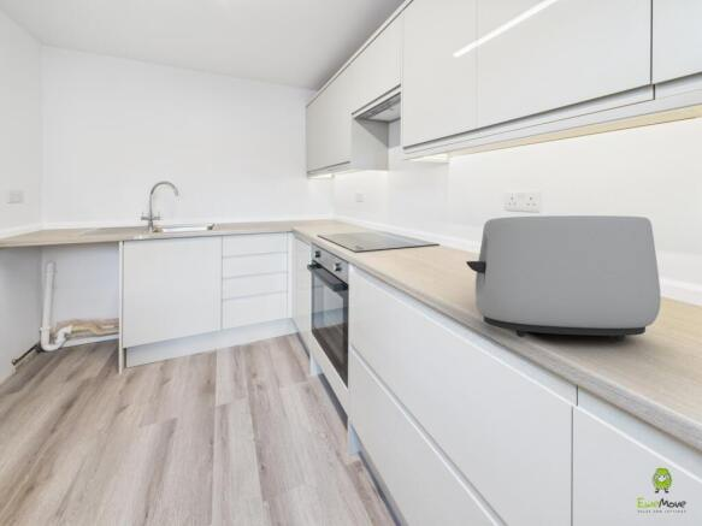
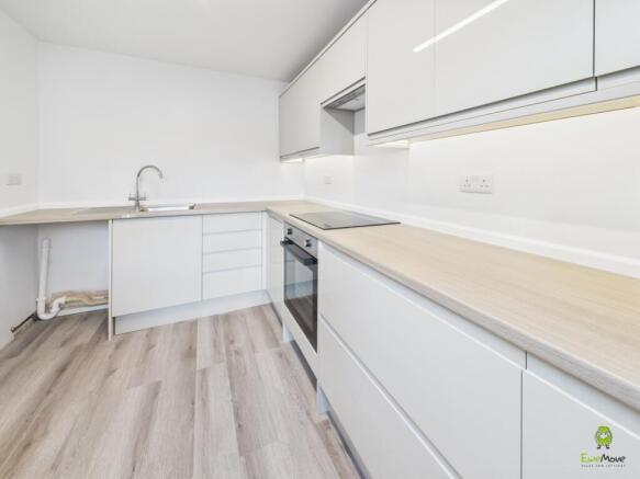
- toaster (558, 276)
